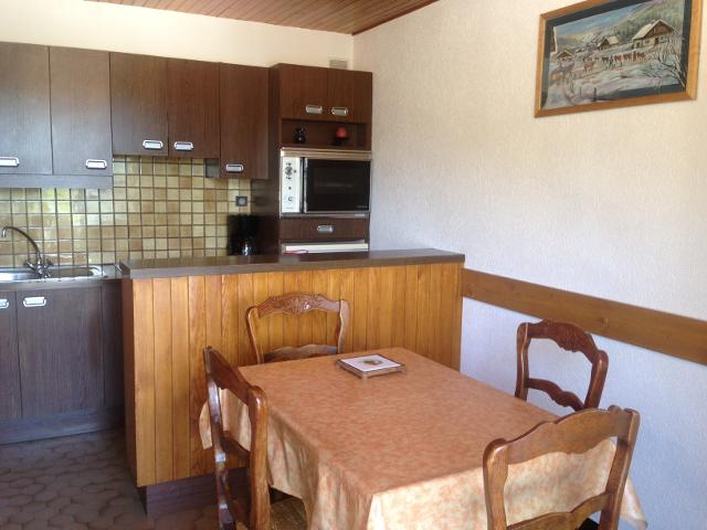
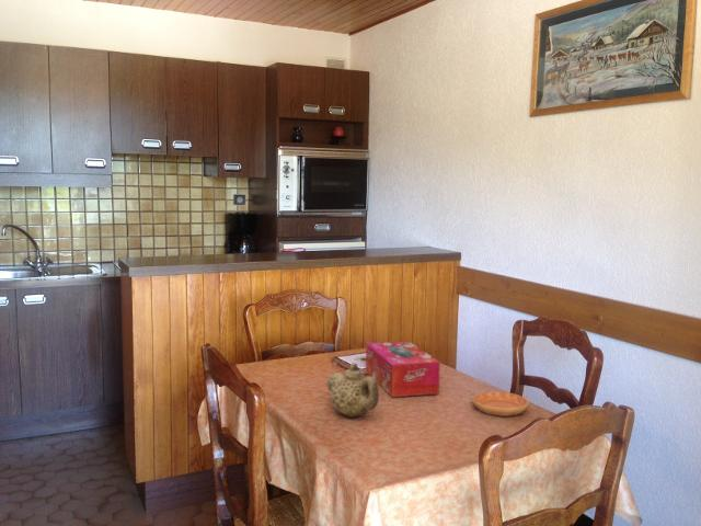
+ saucer (499, 403)
+ teapot (353, 389)
+ tissue box (400, 366)
